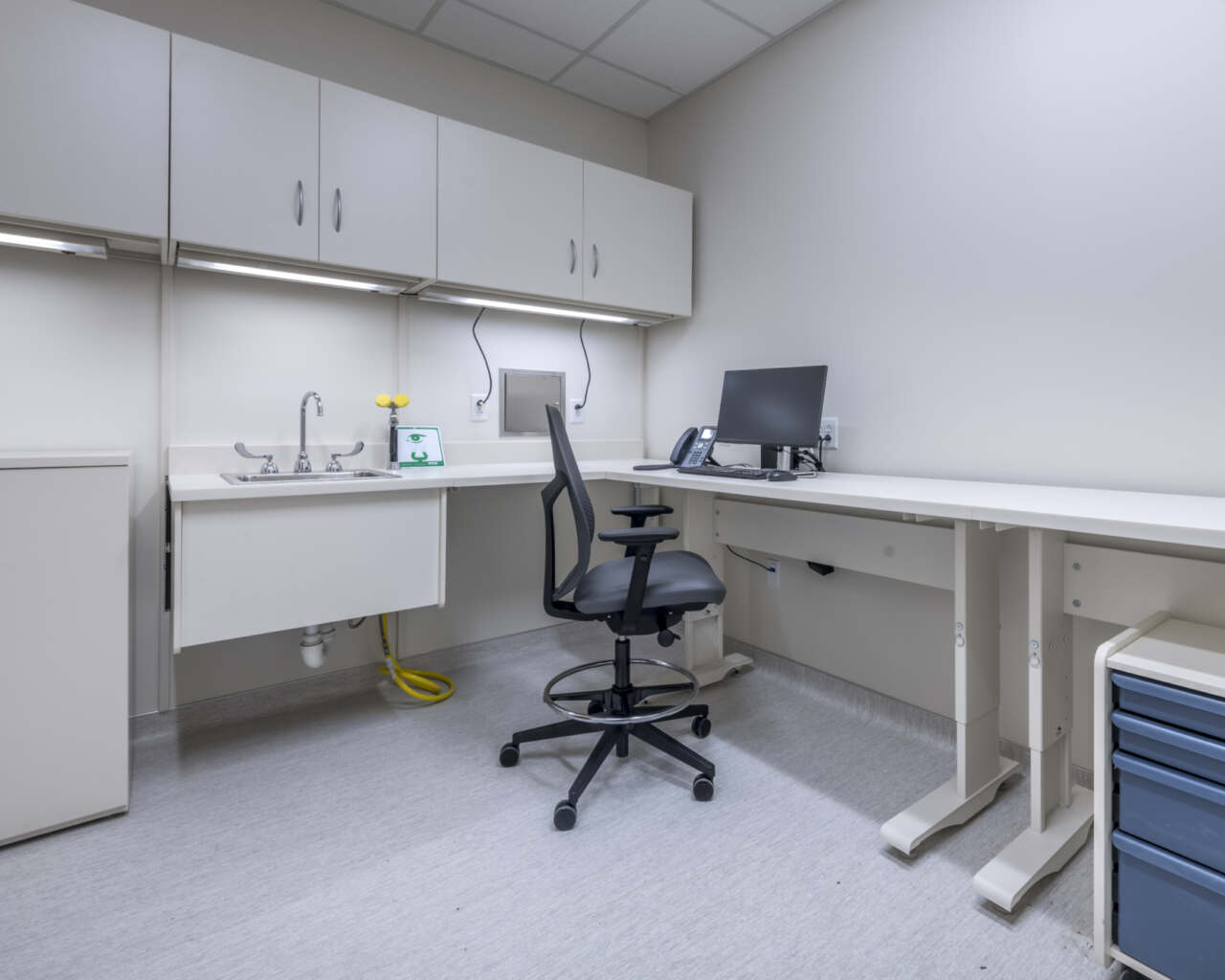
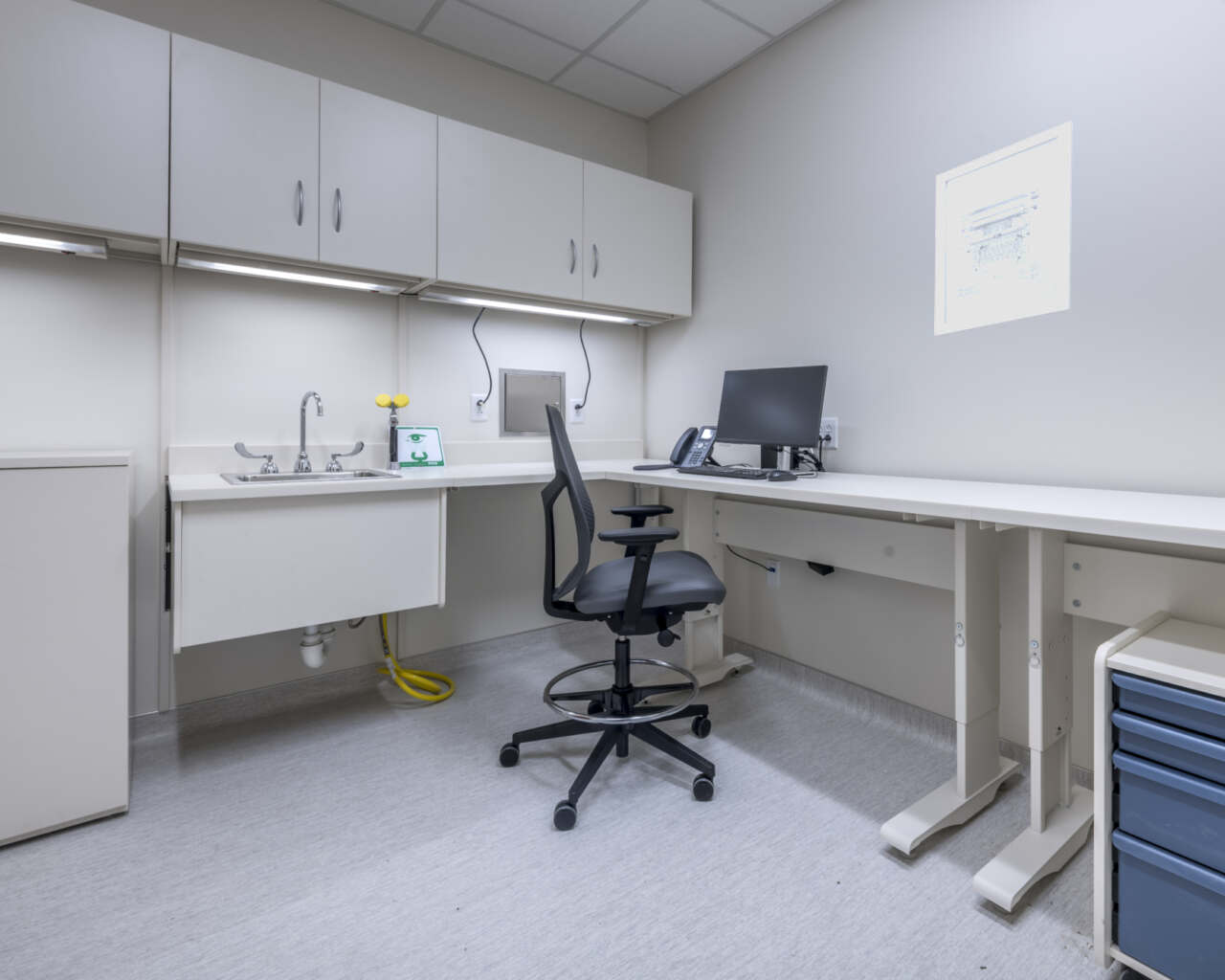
+ wall art (997, 237)
